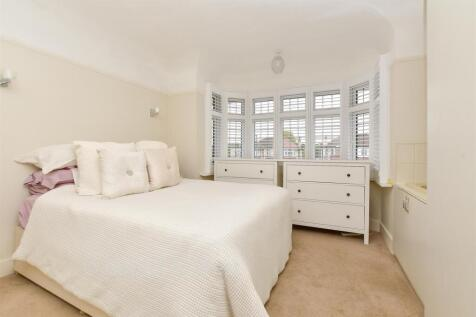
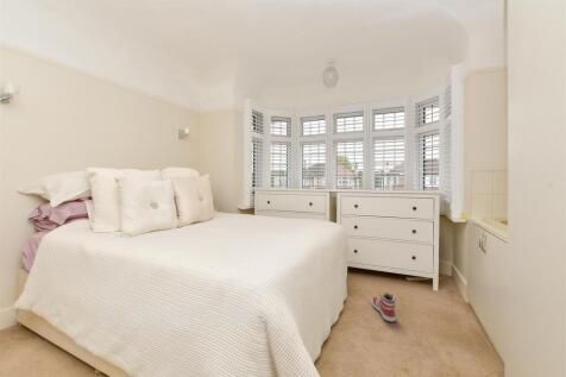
+ sneaker (383, 300)
